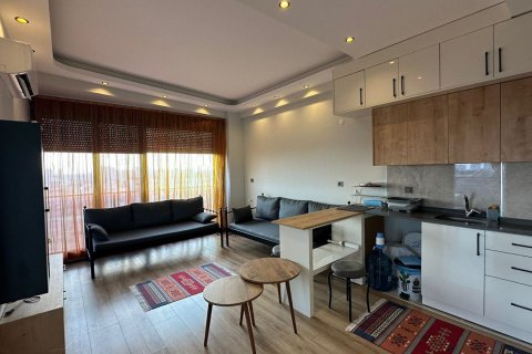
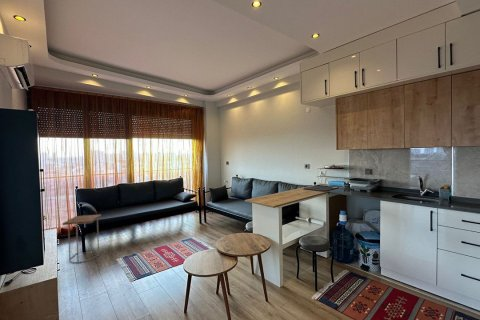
+ side table (77, 237)
